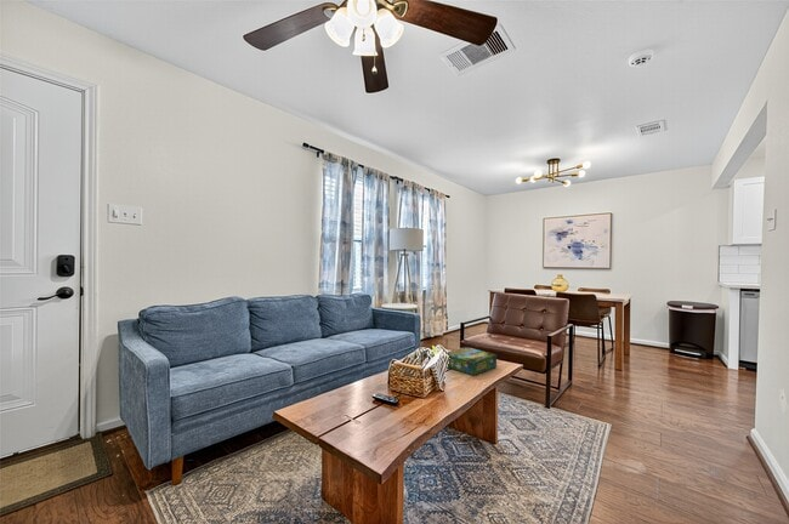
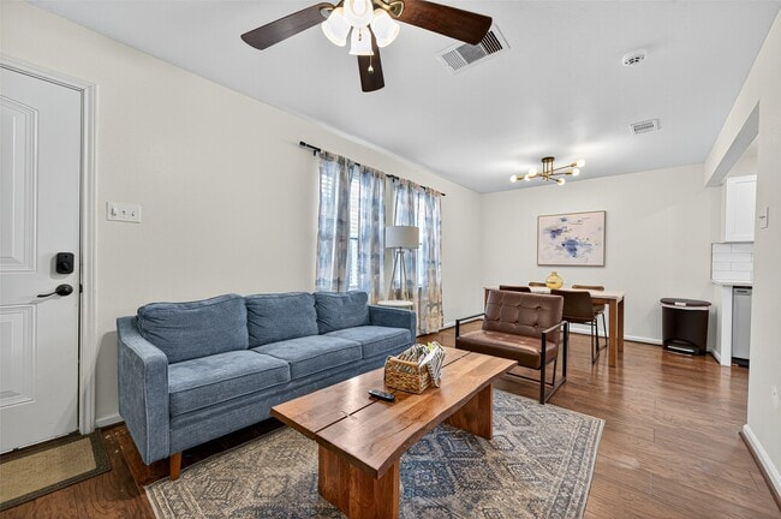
- board game (469, 359)
